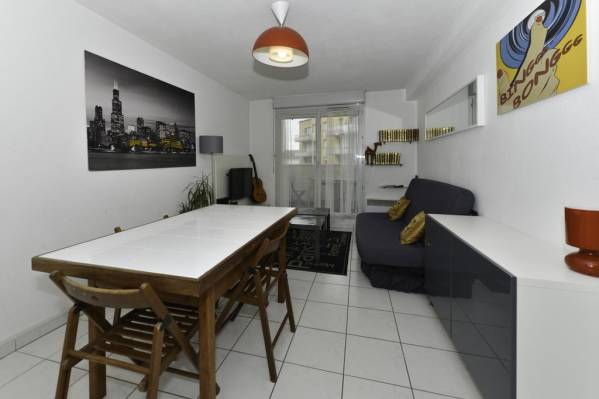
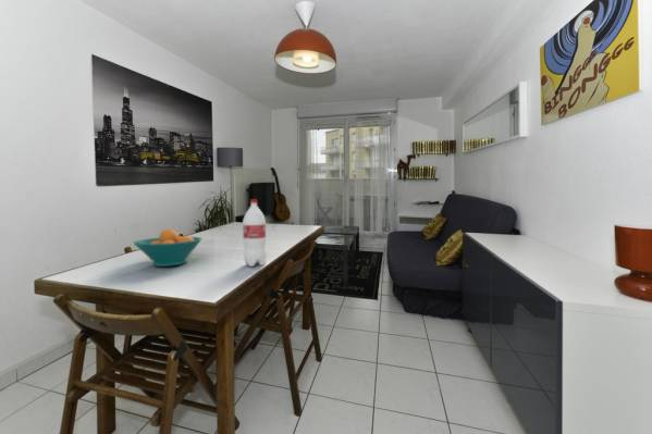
+ fruit bowl (169, 246)
+ bottle (254, 232)
